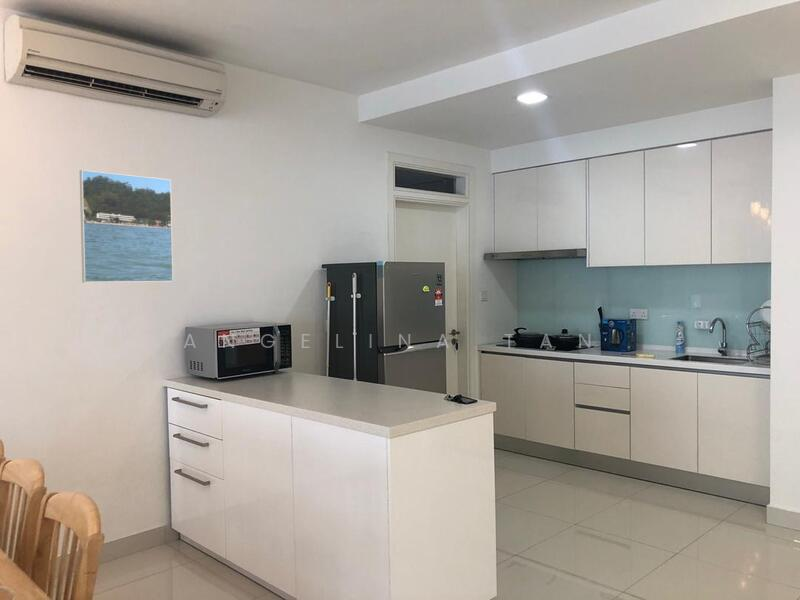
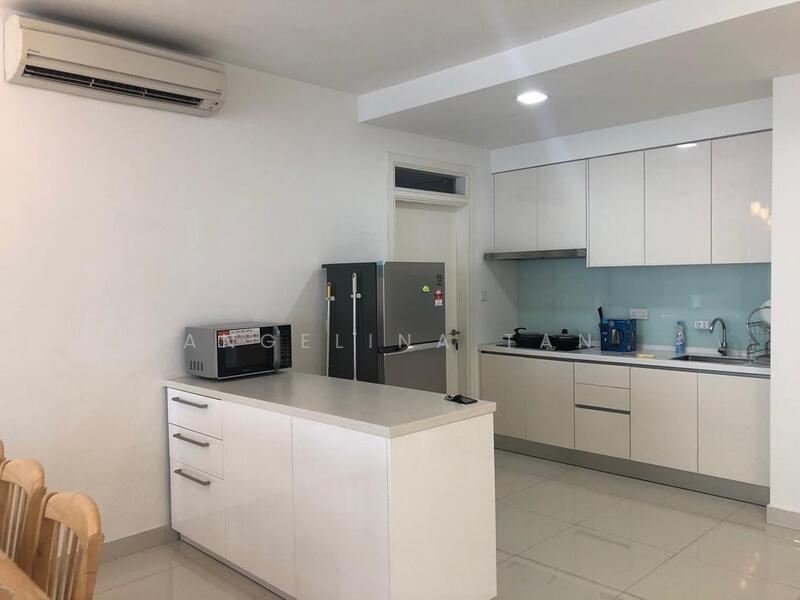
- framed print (128, 228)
